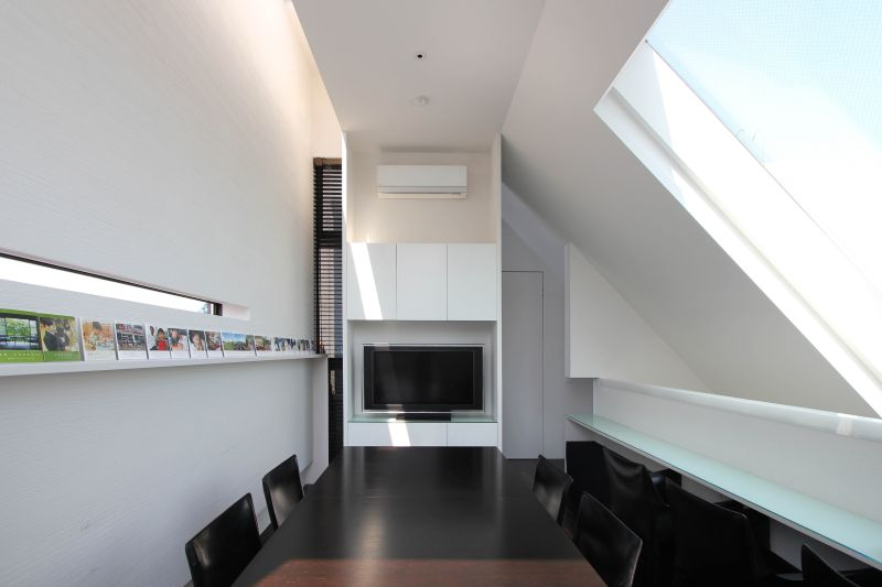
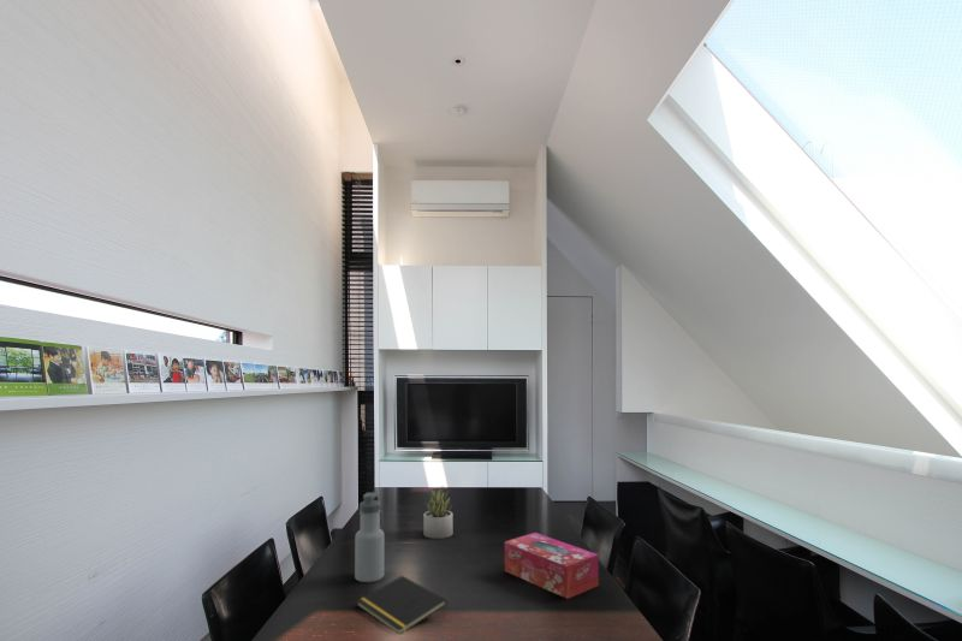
+ notepad (400, 603)
+ succulent plant (438, 510)
+ tissue box (550, 563)
+ water bottle (369, 535)
